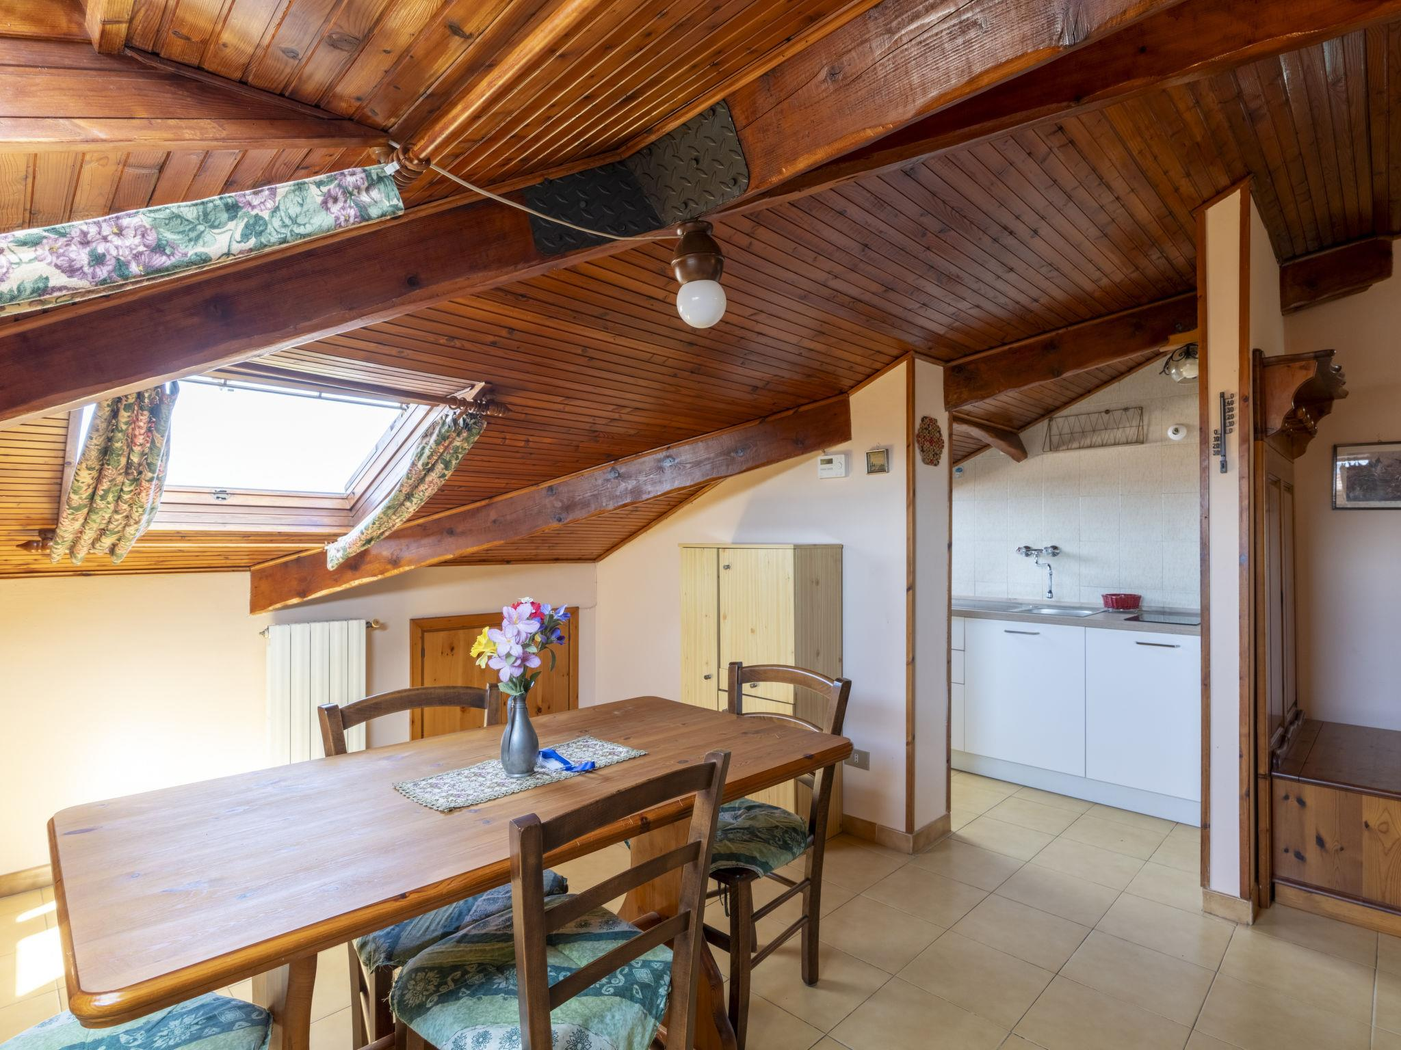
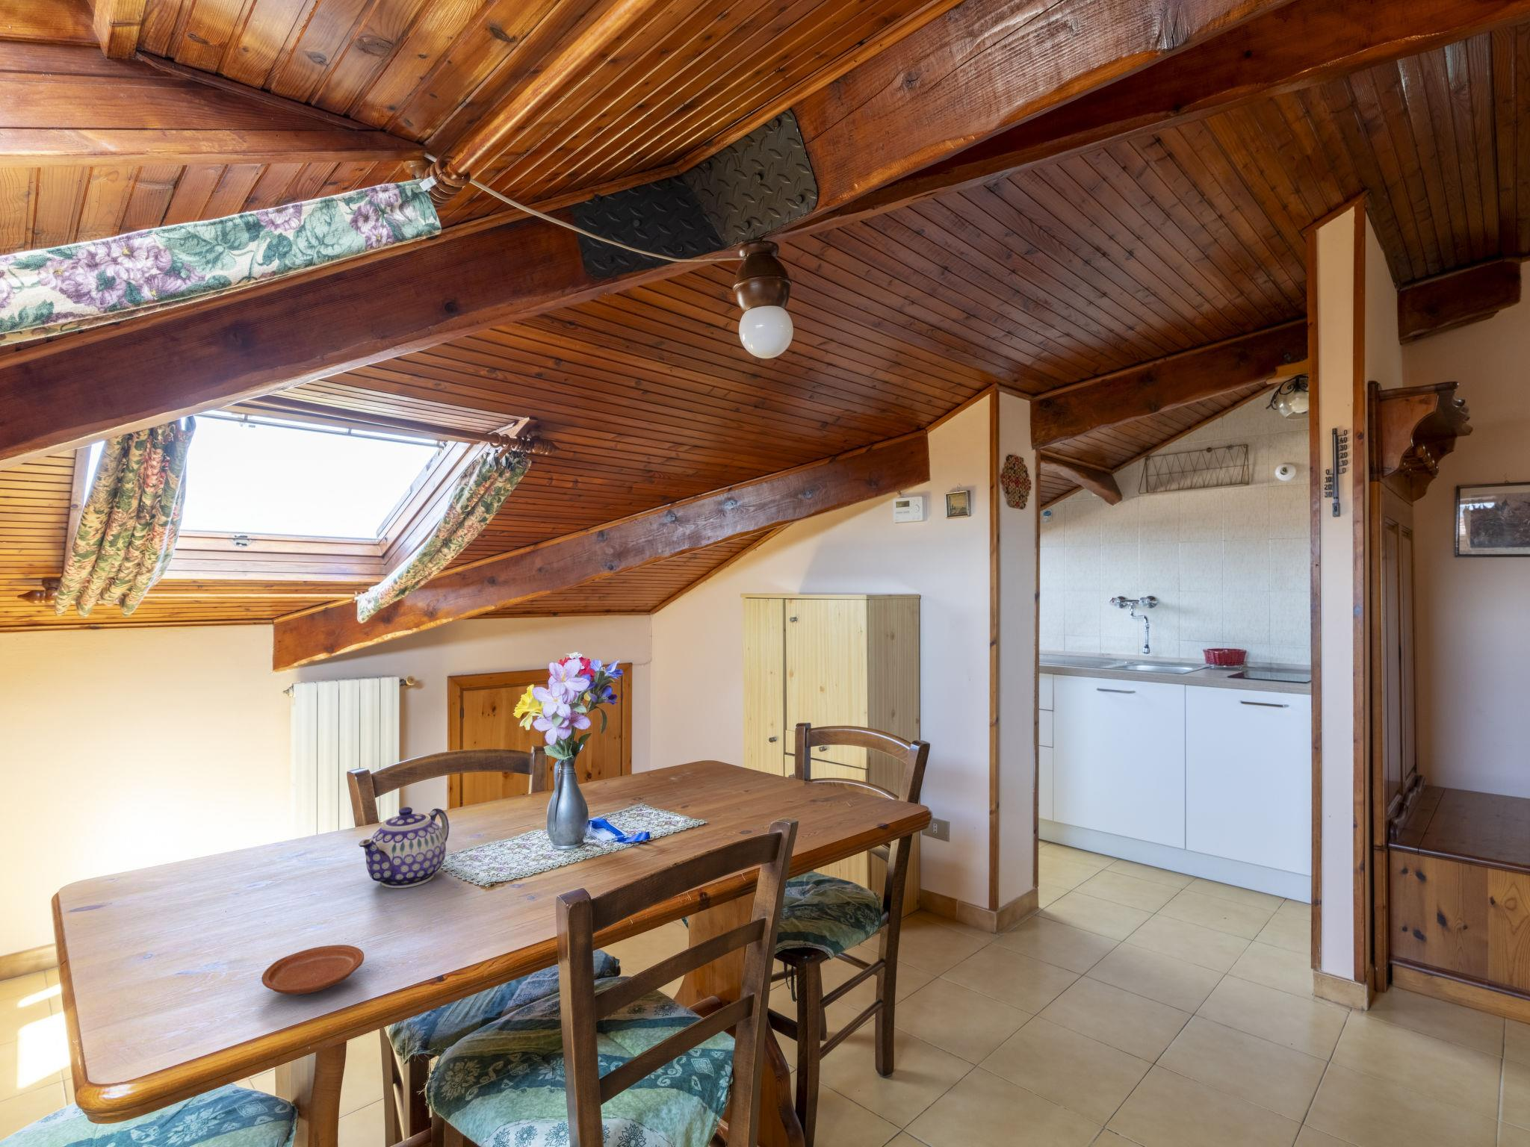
+ plate (313, 975)
+ teapot (406, 843)
